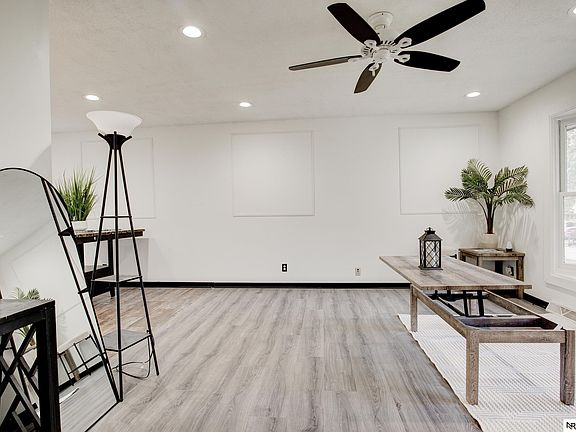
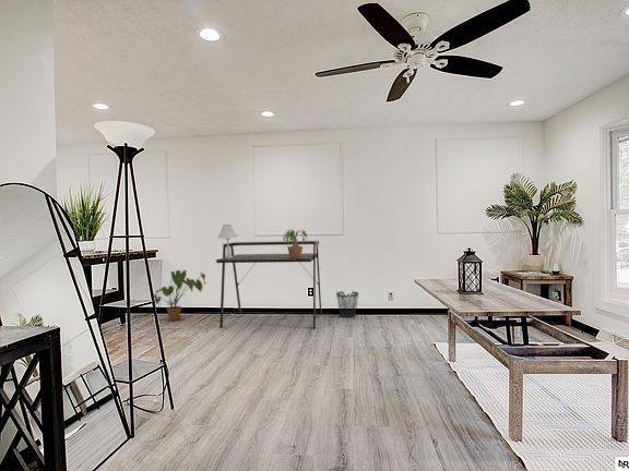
+ wastebasket (347, 304)
+ table lamp (227, 241)
+ potted plant (292, 243)
+ desk (272, 262)
+ house plant (181, 293)
